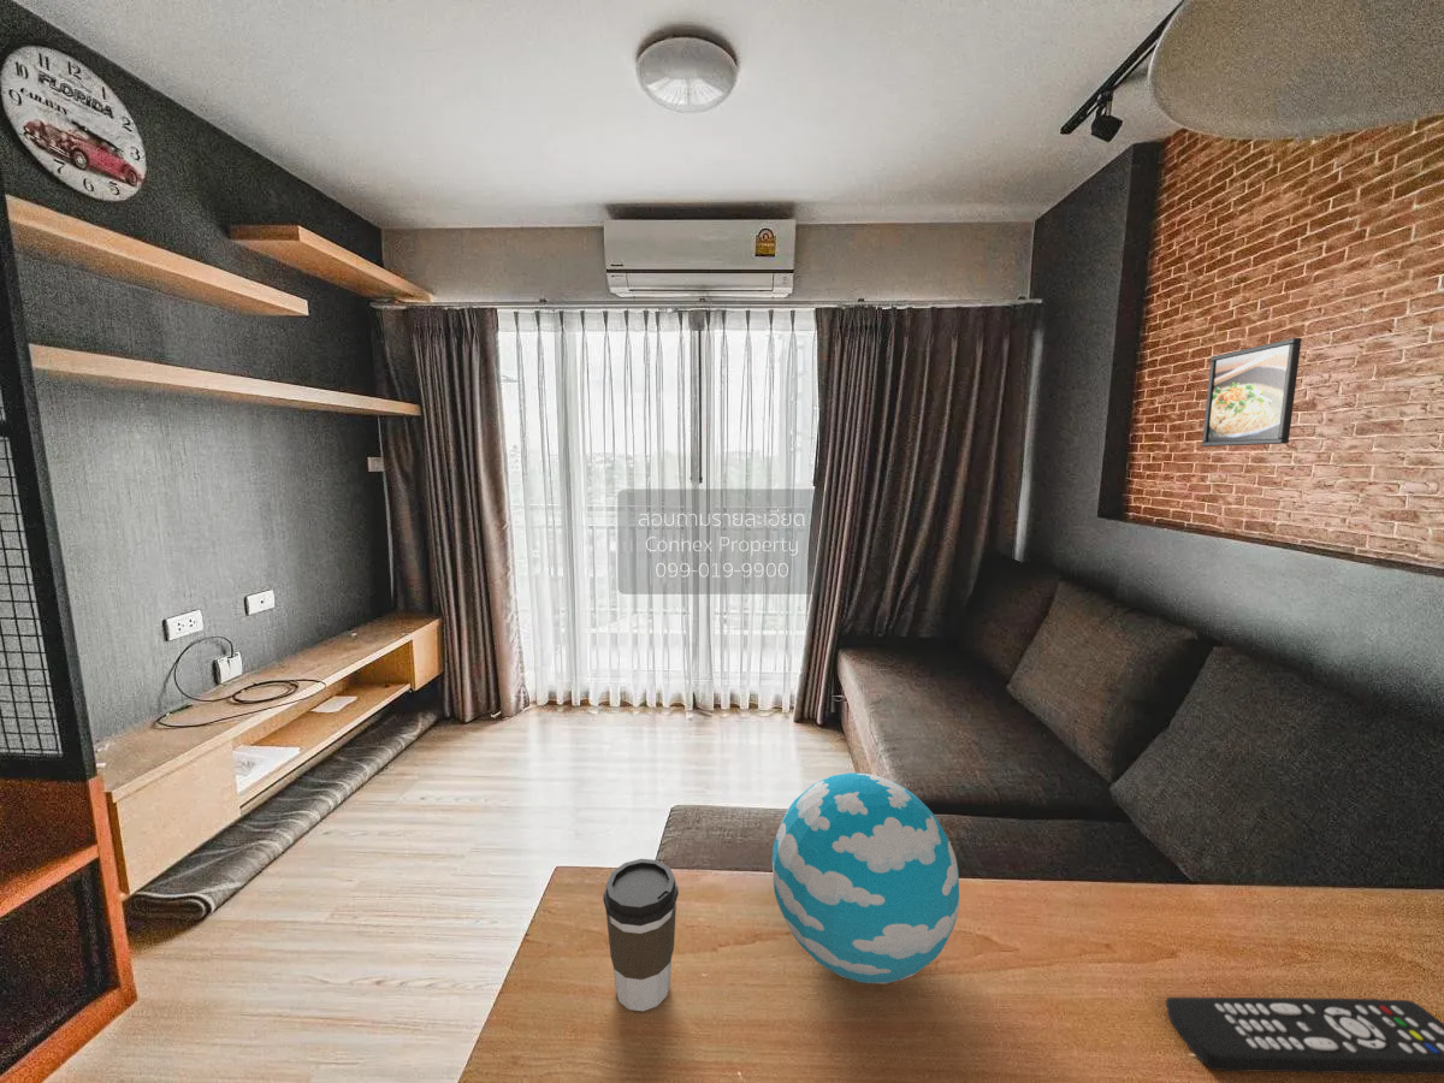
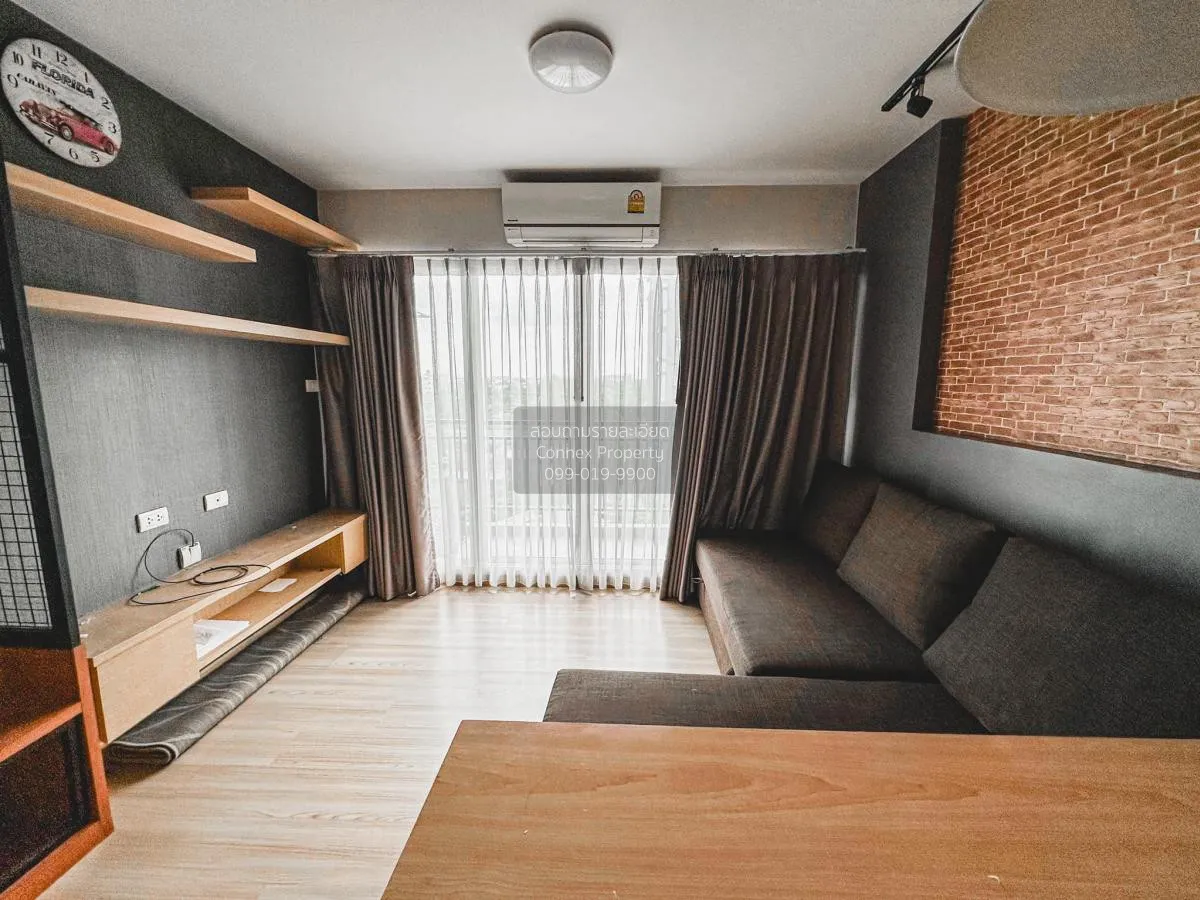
- decorative ball (862, 870)
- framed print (1247, 397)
- coffee cup (641, 934)
- remote control (1318, 1036)
